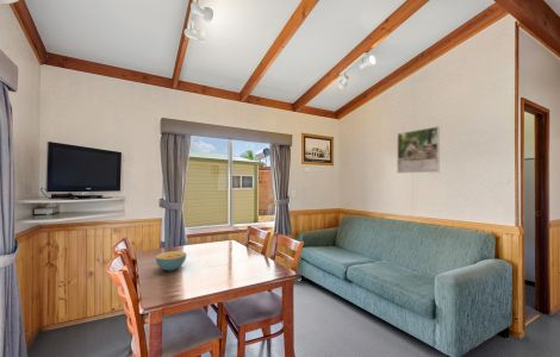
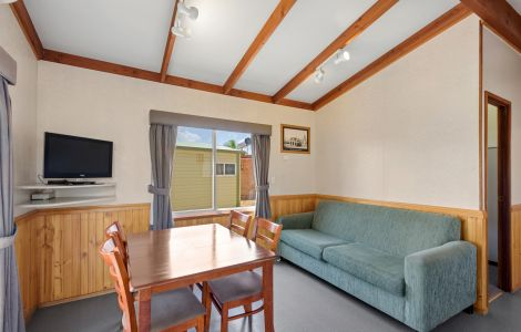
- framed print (416, 151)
- cereal bowl (170, 262)
